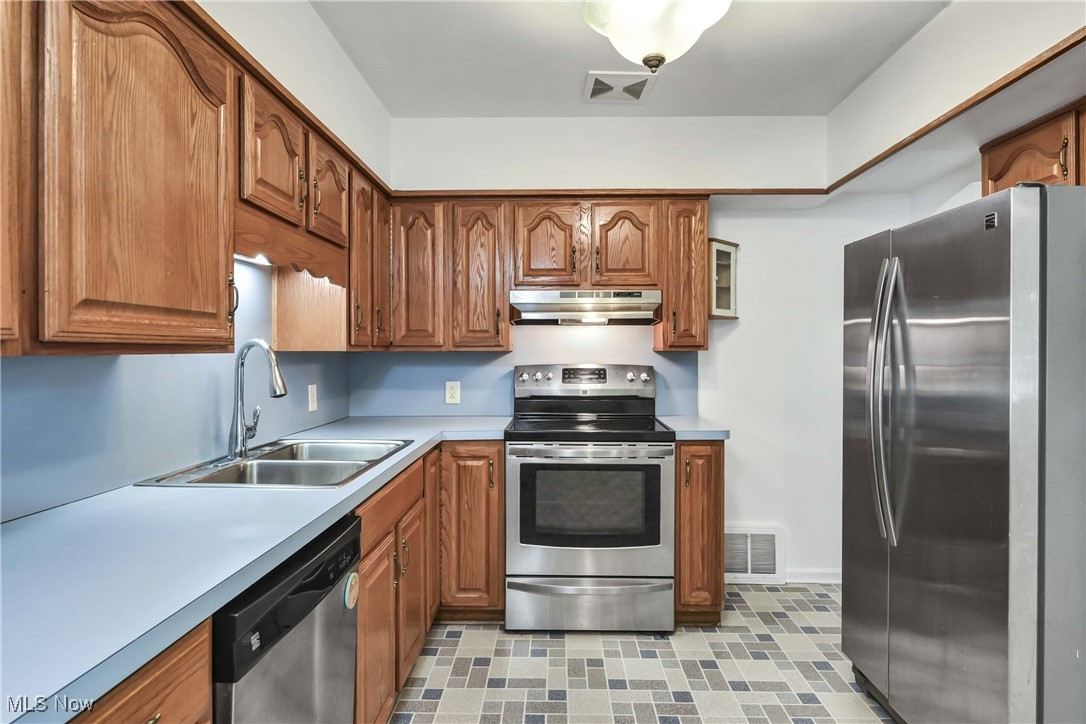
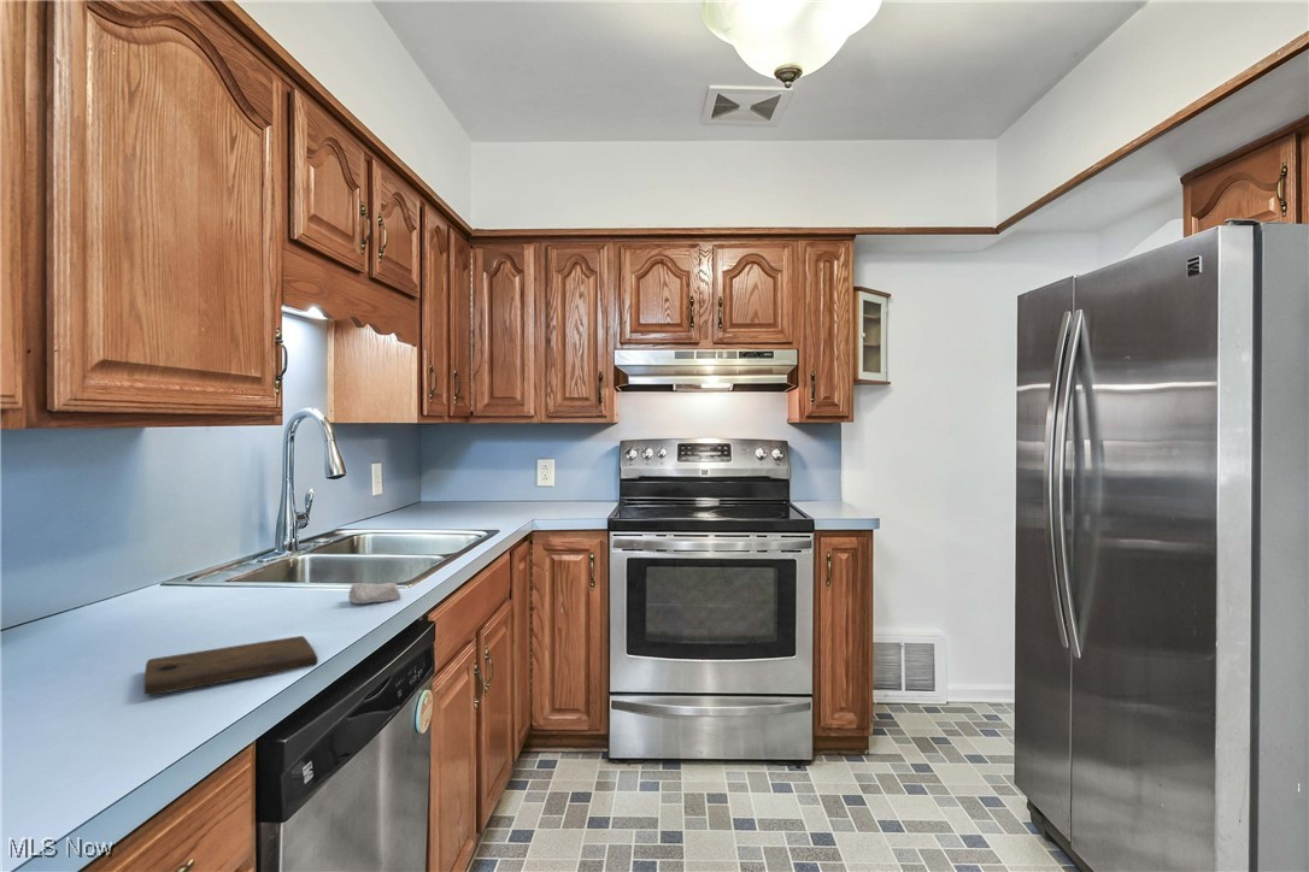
+ cutting board (233, 662)
+ soap bar (375, 590)
